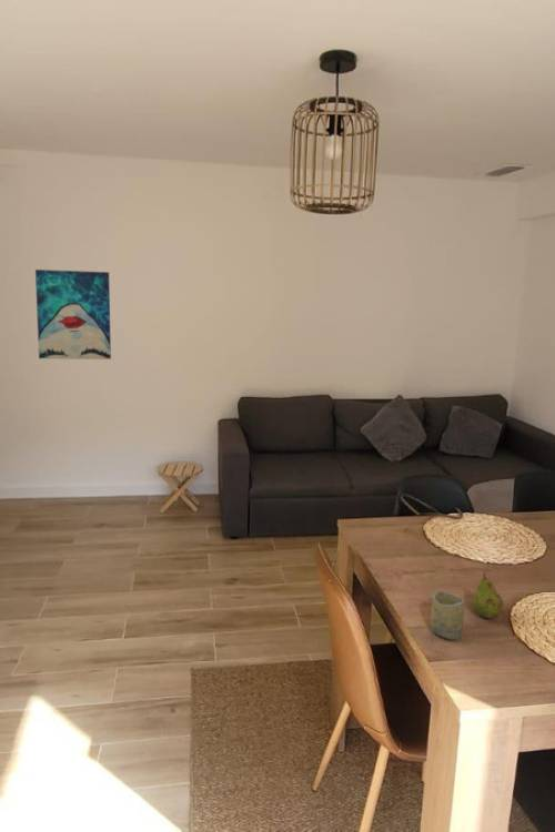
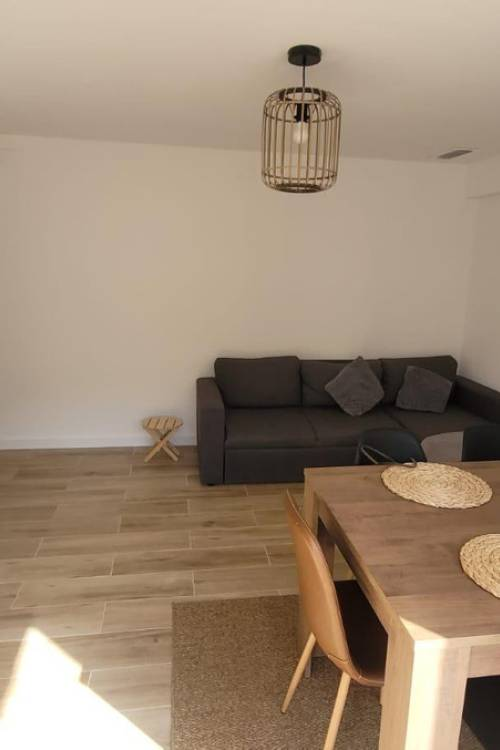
- wall art (73, 315)
- fruit (488, 596)
- cup (446, 615)
